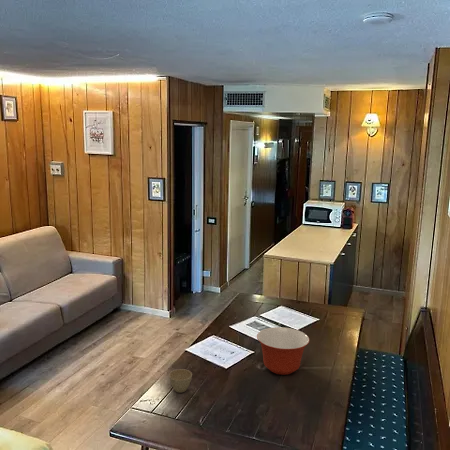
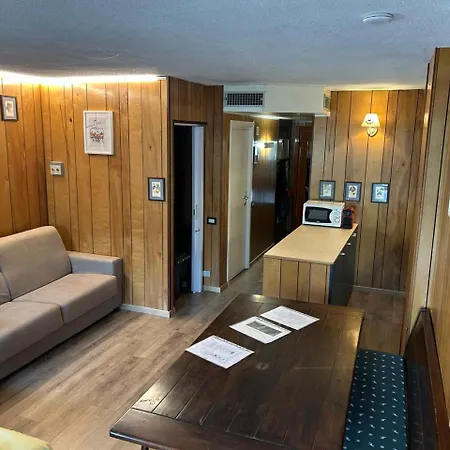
- flower pot (180, 382)
- mixing bowl (282, 352)
